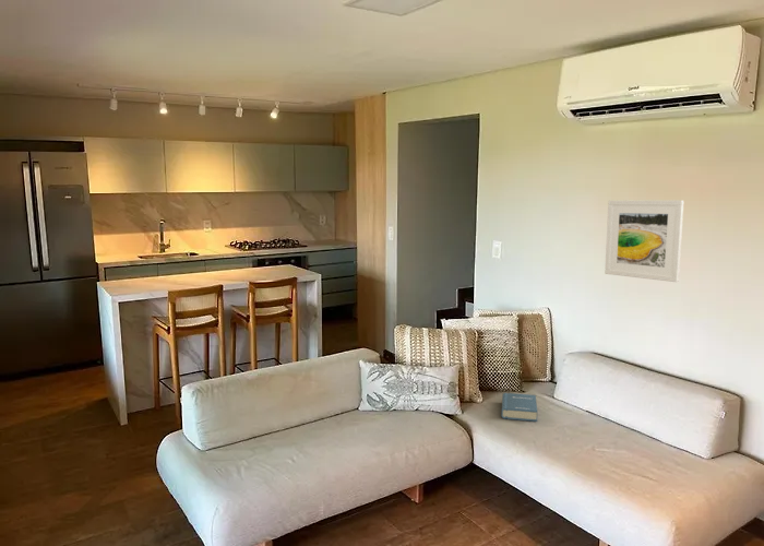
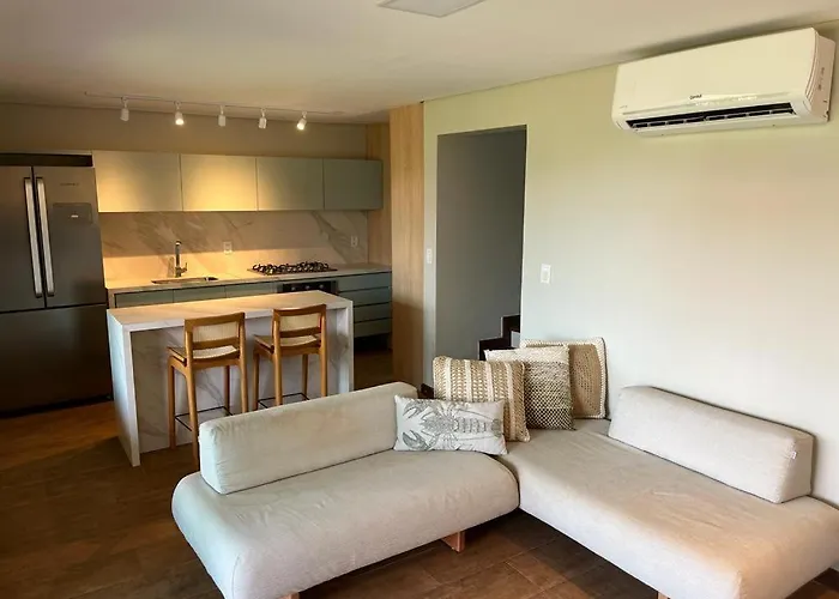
- hardback book (518, 406)
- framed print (642, 239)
